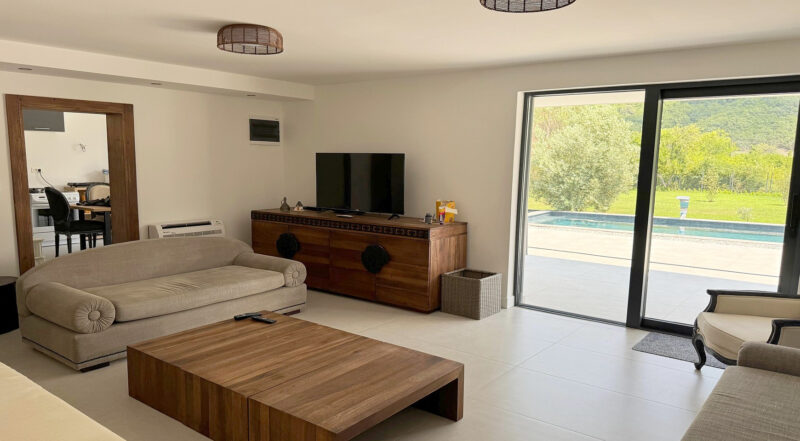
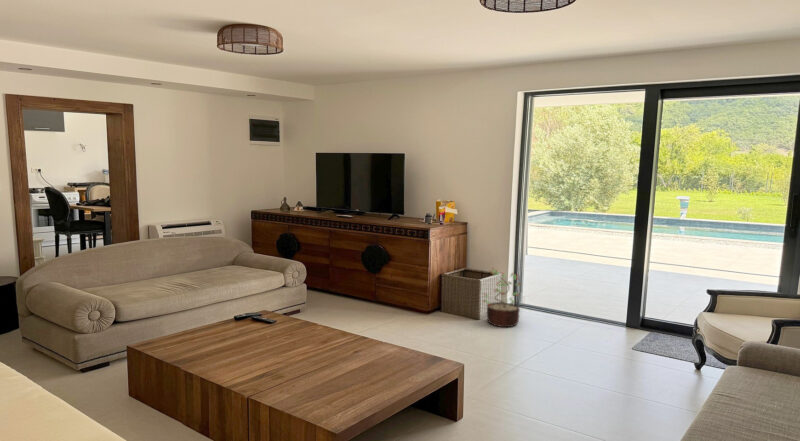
+ decorative plant (502, 294)
